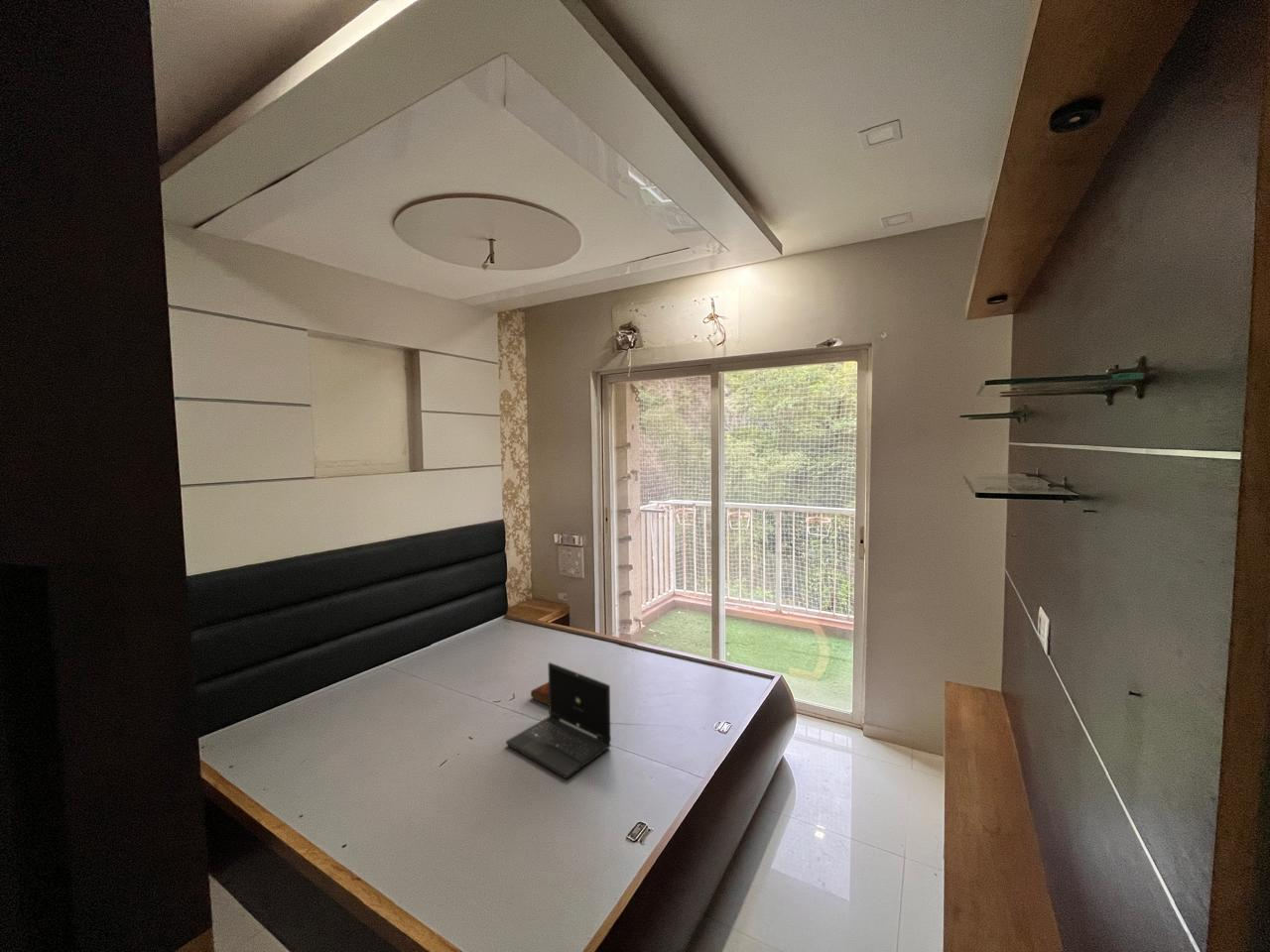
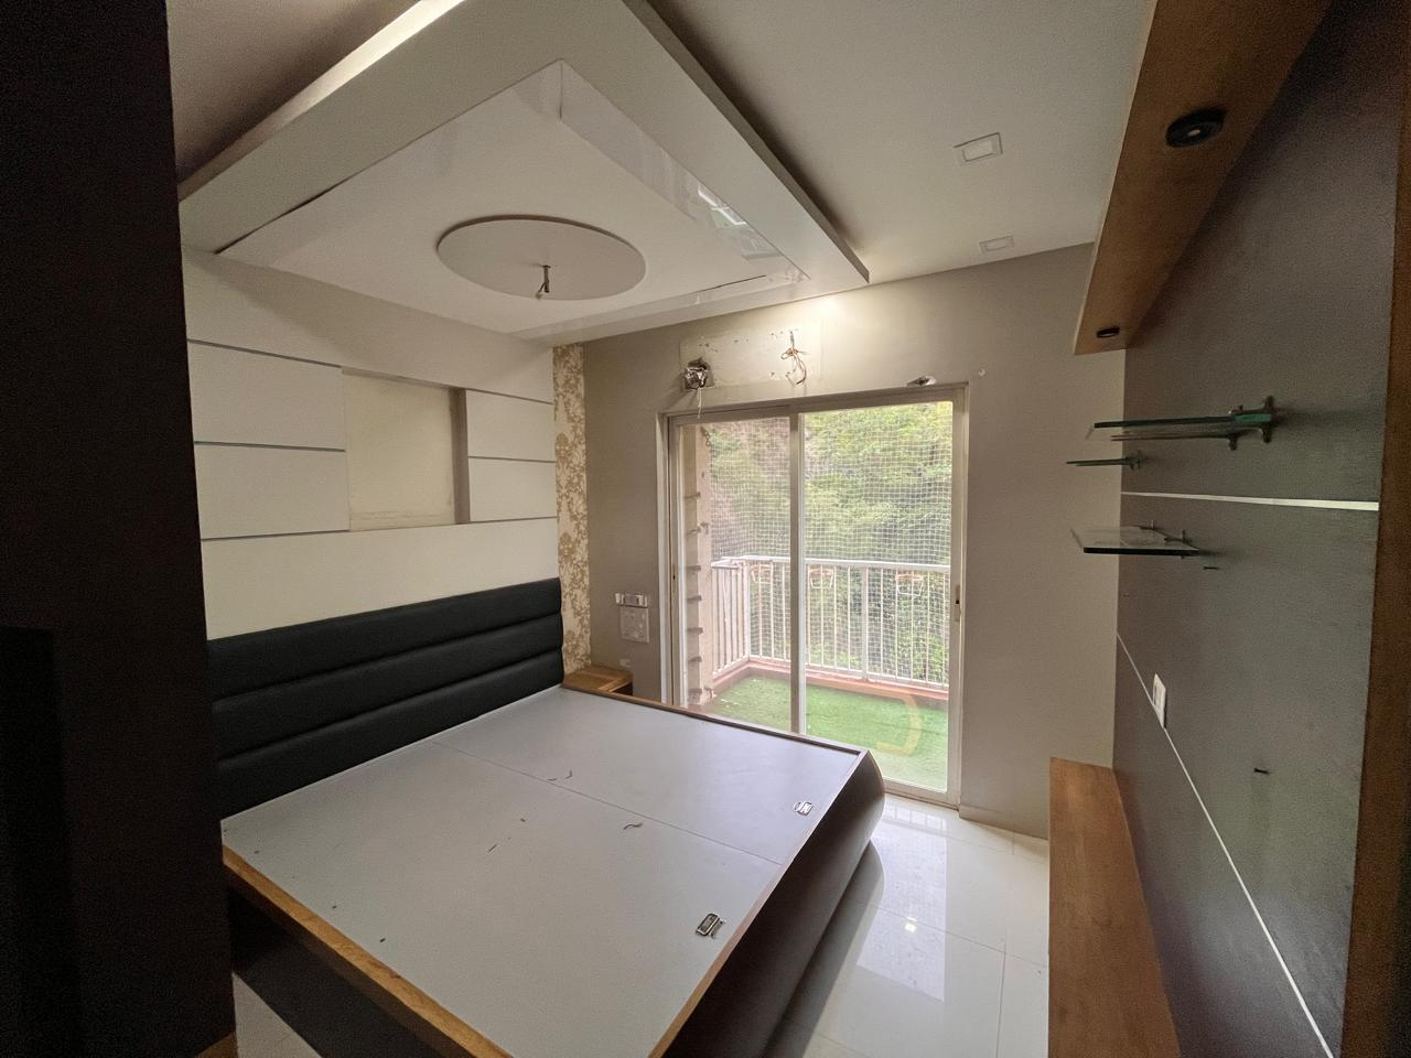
- bible (548, 688)
- laptop (557, 715)
